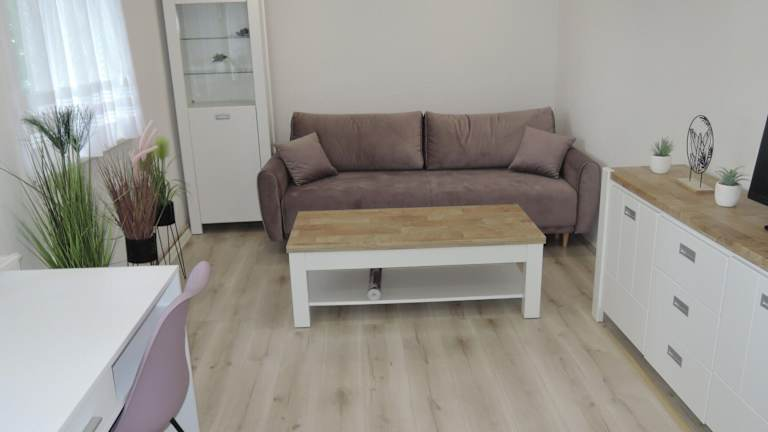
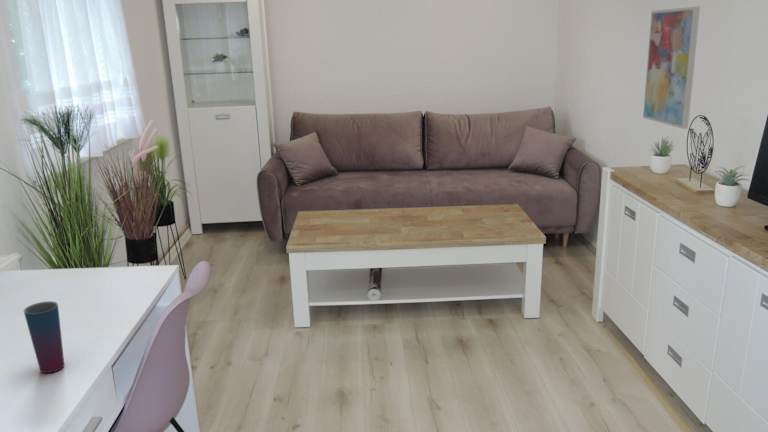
+ cup (46, 337)
+ wall art (668, 67)
